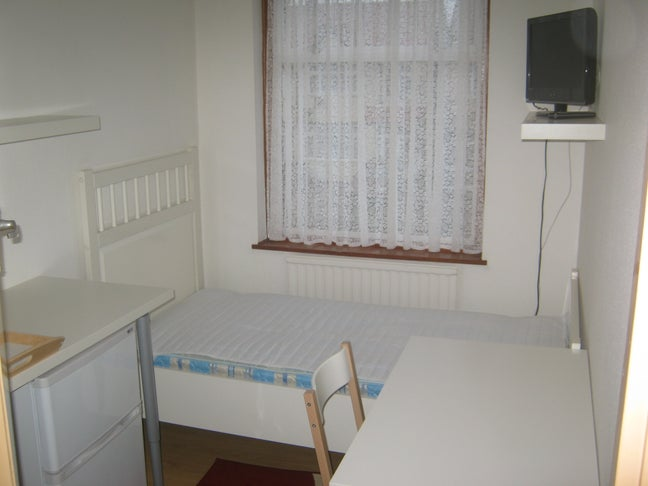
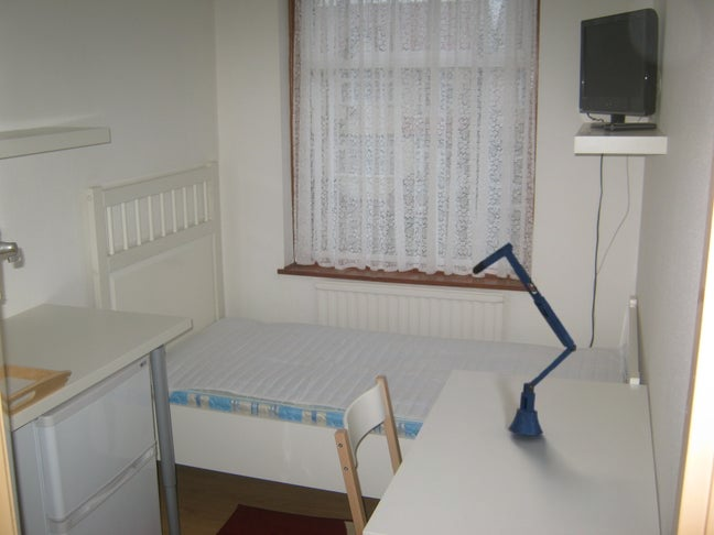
+ desk lamp (544, 318)
